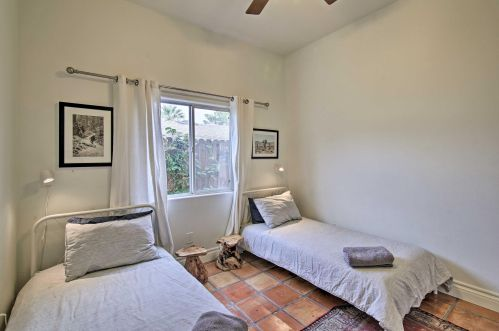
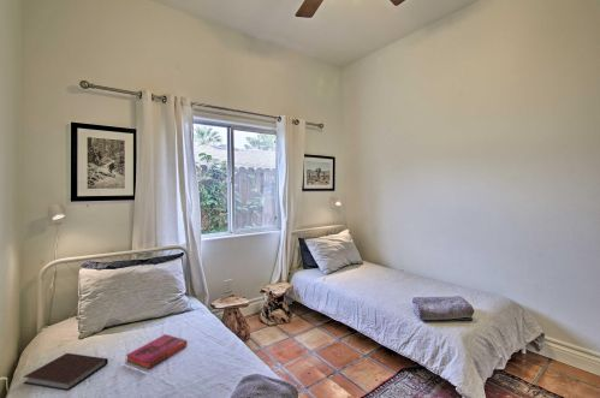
+ hardback book (158, 350)
+ notebook (67, 369)
